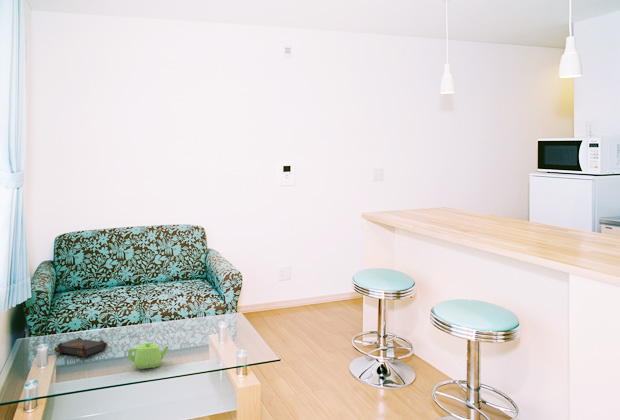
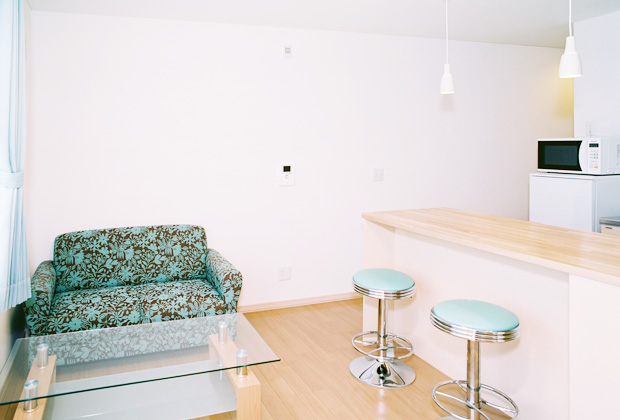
- teapot (148, 354)
- book (81, 346)
